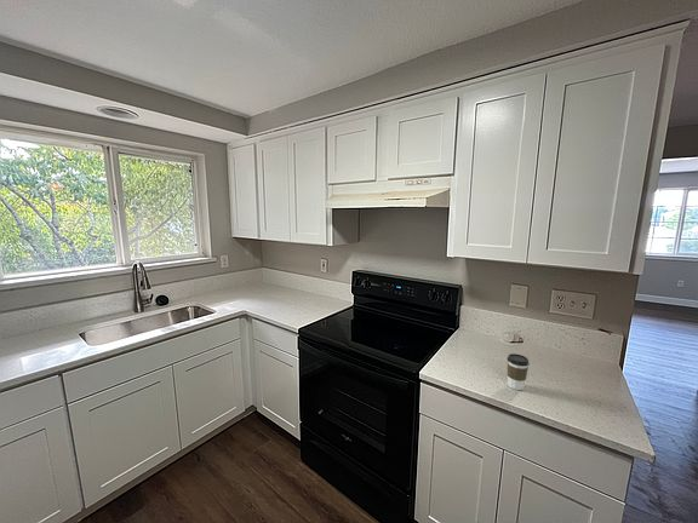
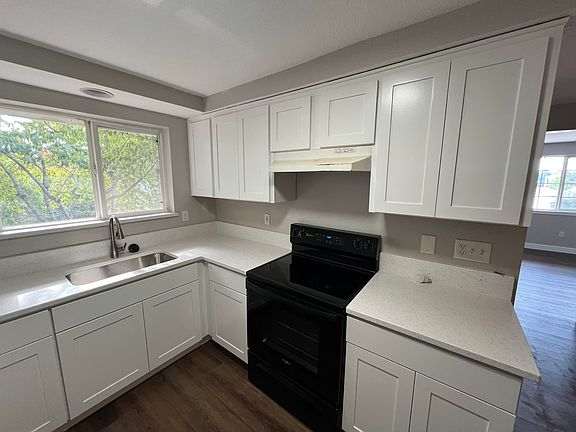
- coffee cup (516, 372)
